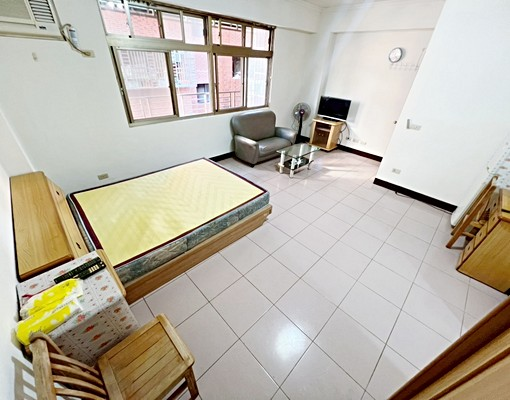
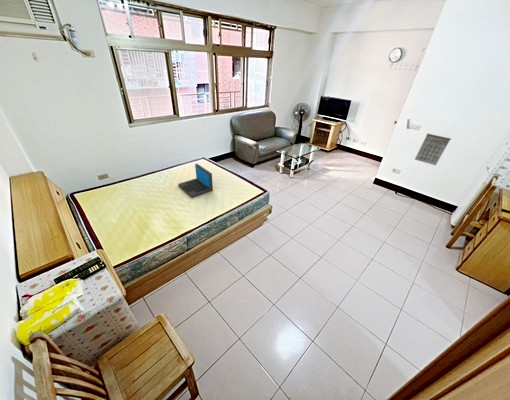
+ calendar (433, 146)
+ laptop (194, 179)
